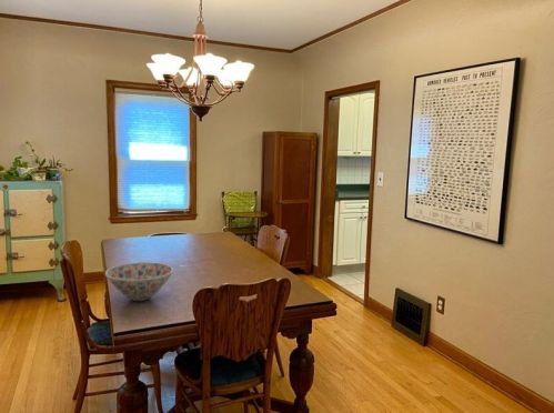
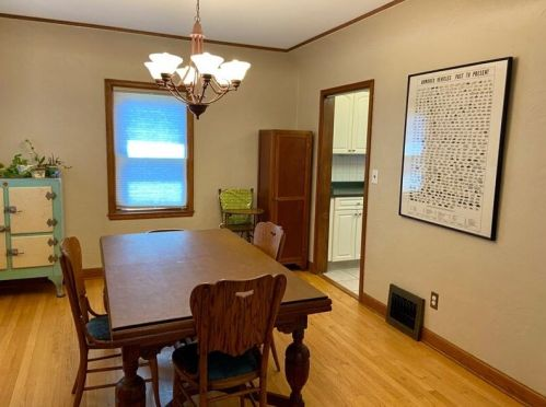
- bowl (140, 284)
